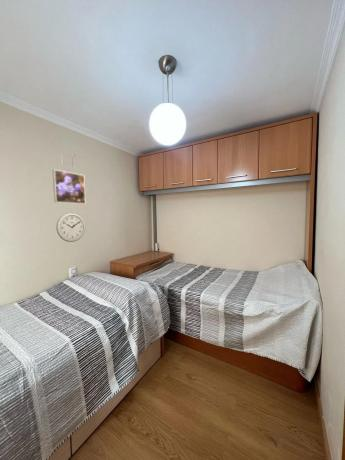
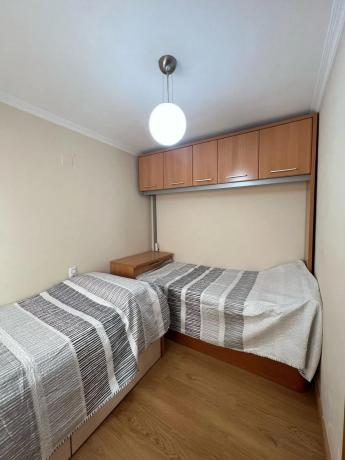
- wall clock (72, 227)
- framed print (70, 188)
